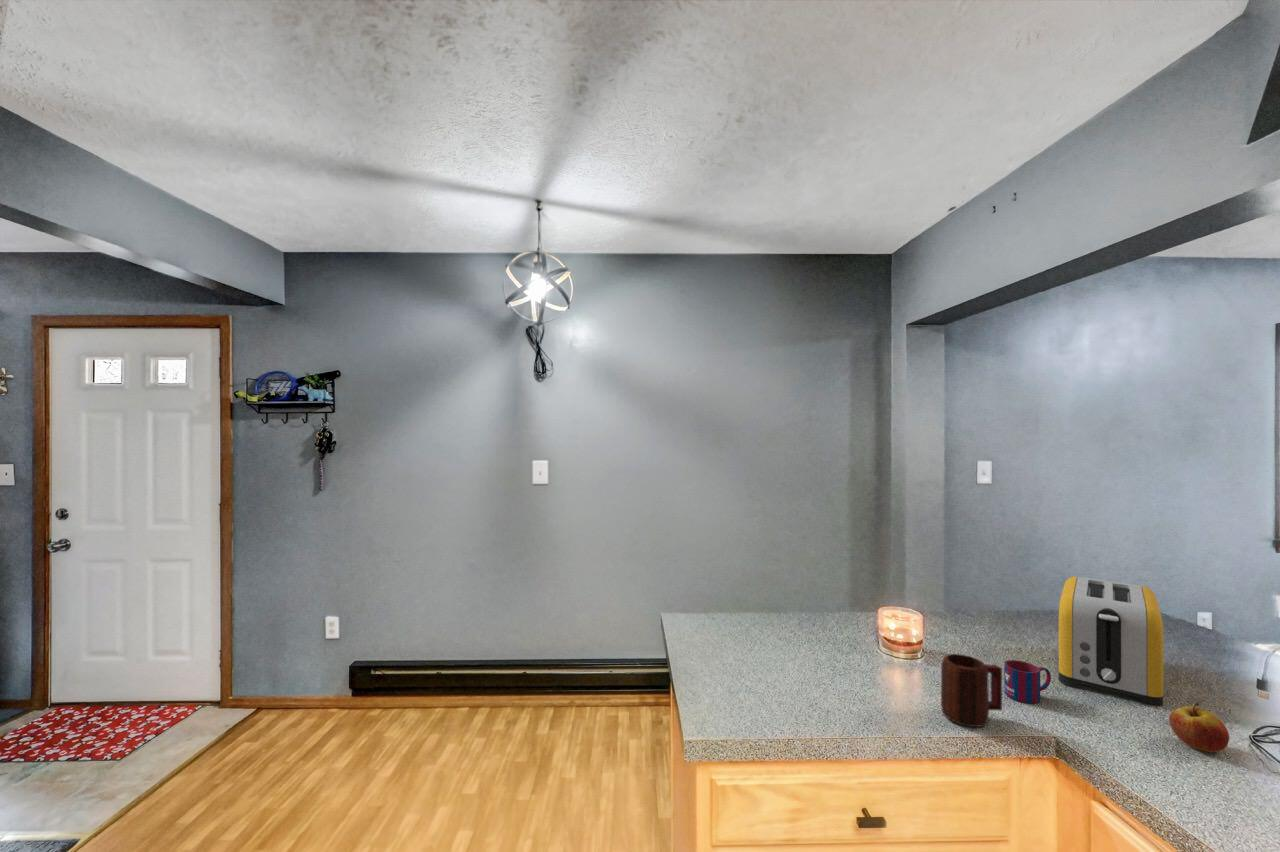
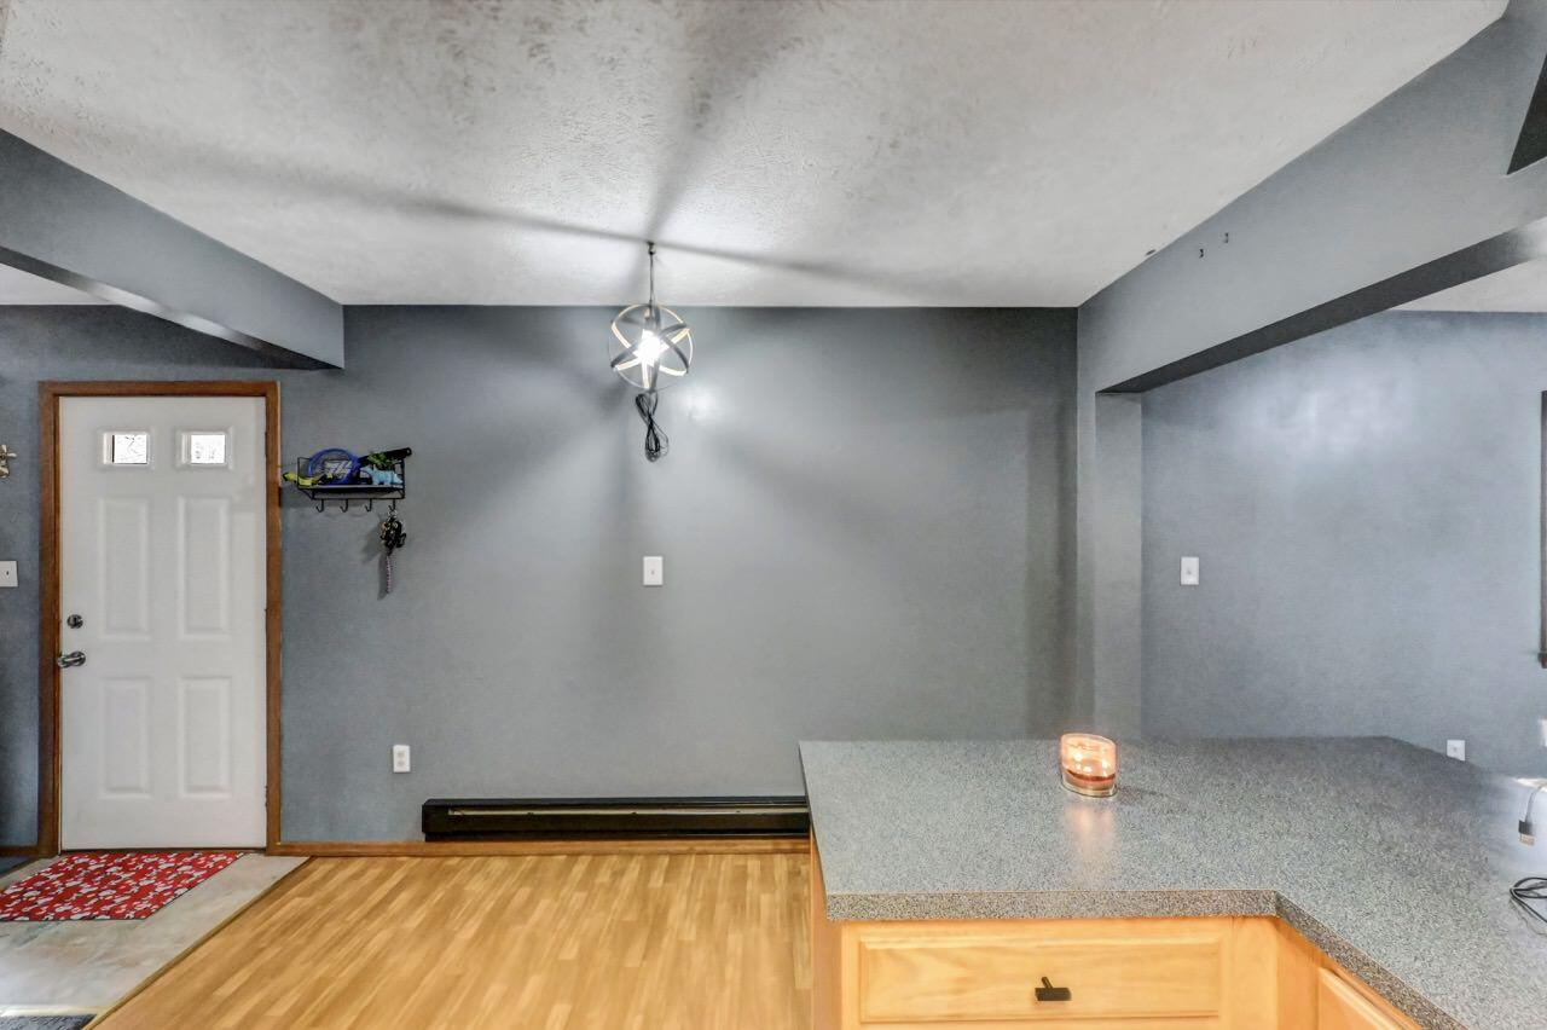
- mug (1029, 681)
- mug (972, 689)
- apple (1198, 724)
- toaster (1108, 633)
